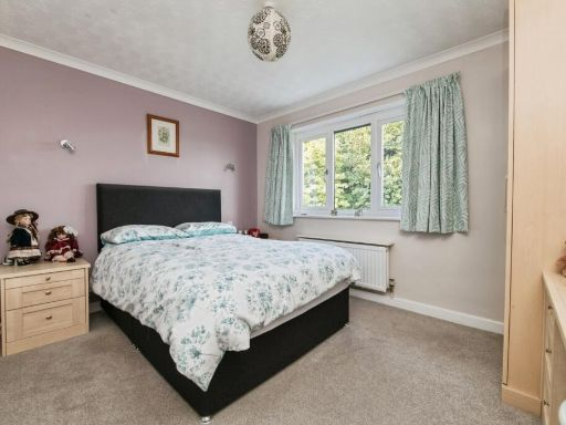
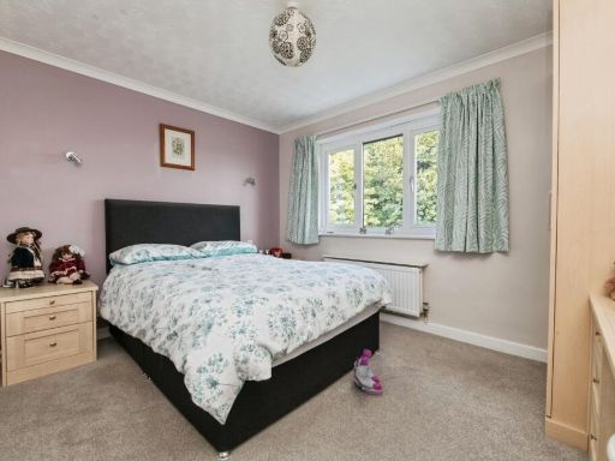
+ boots (366, 369)
